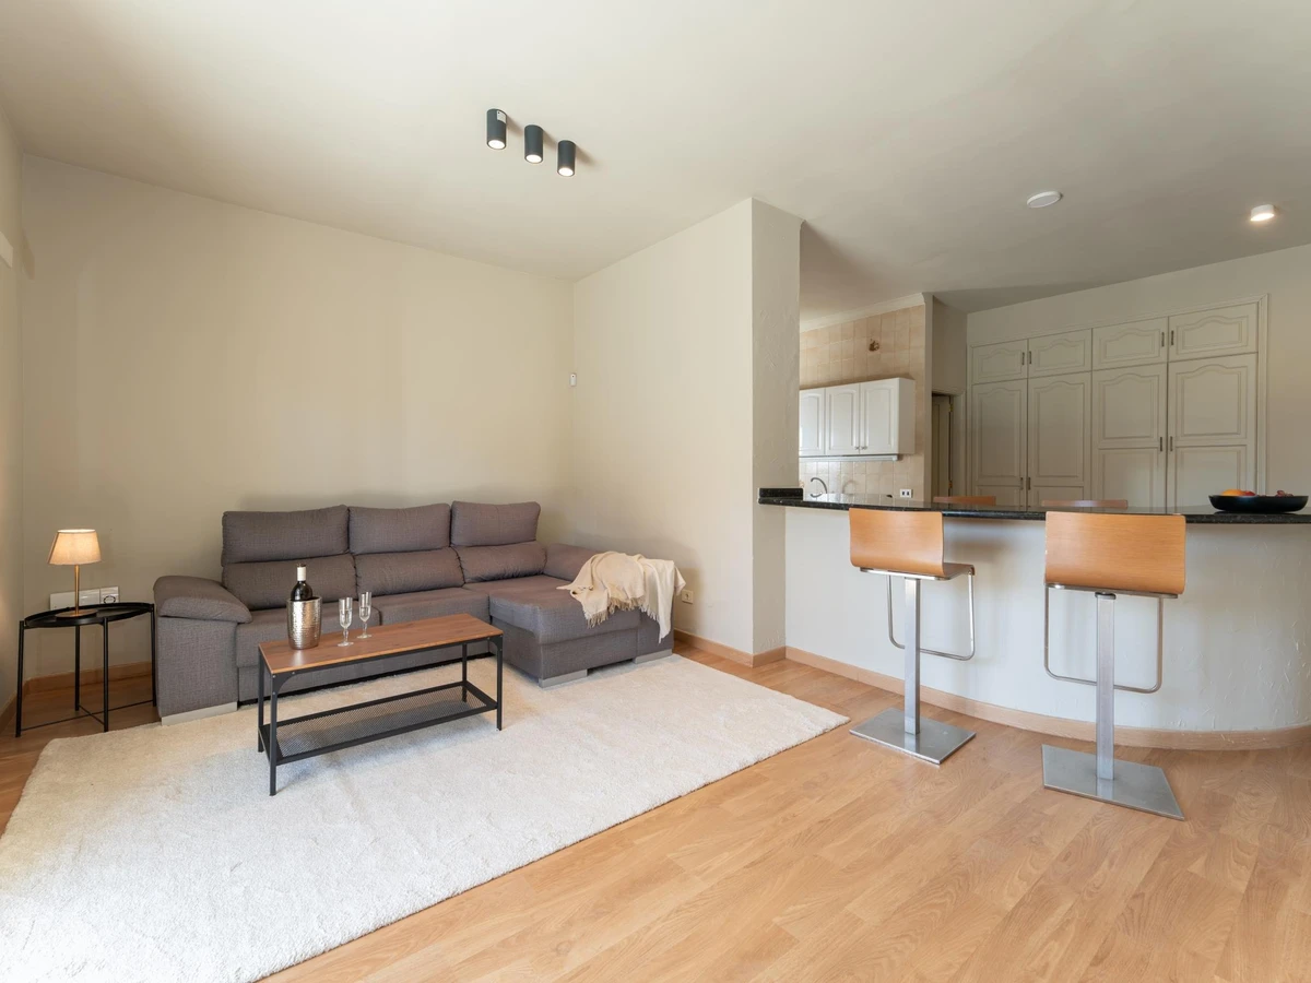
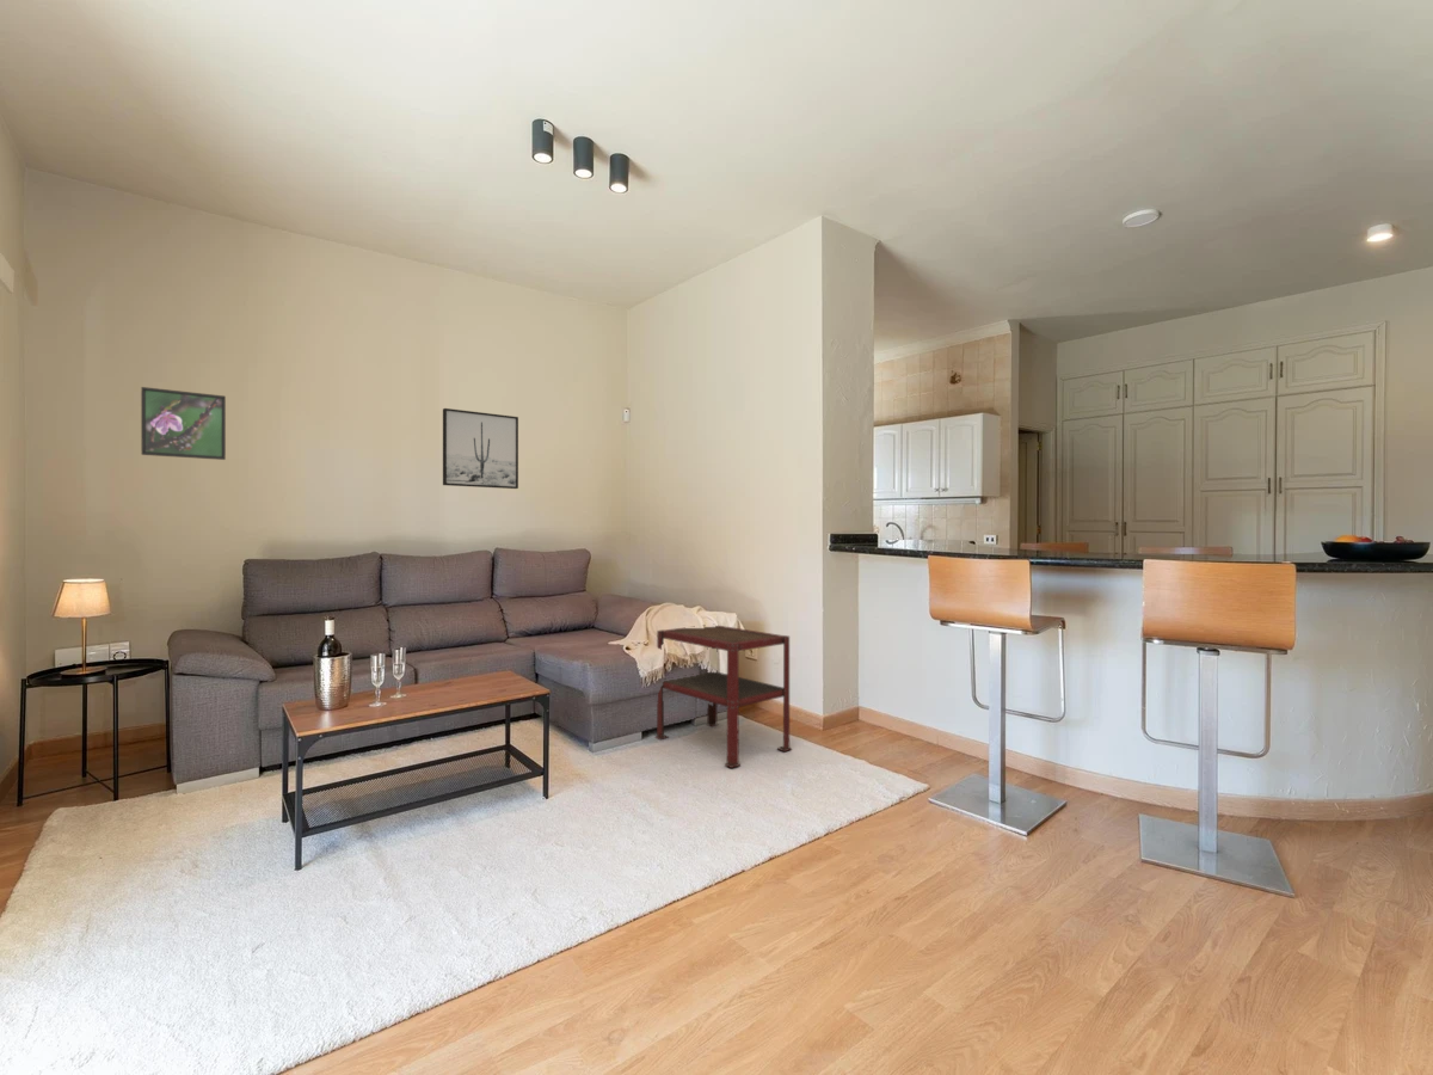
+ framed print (184, 424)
+ wall art (481, 449)
+ side table (721, 688)
